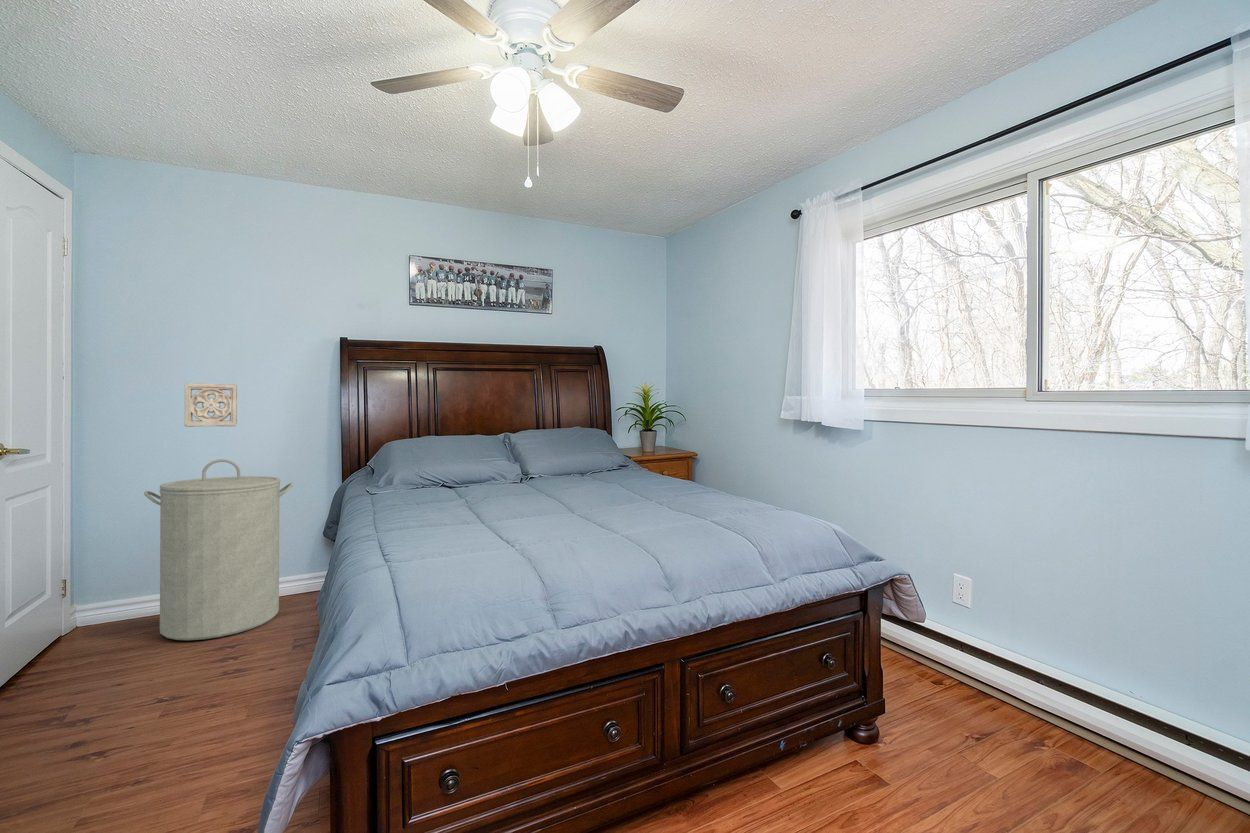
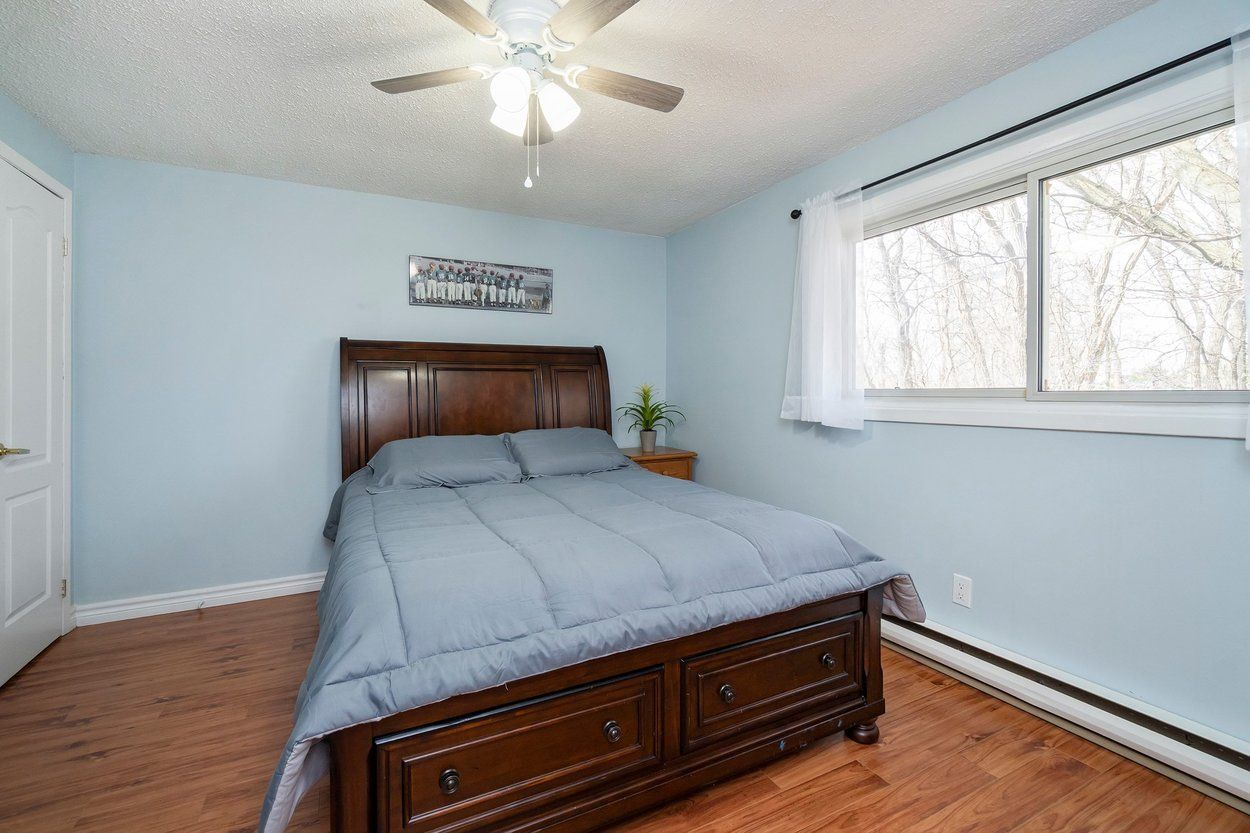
- laundry hamper (222, 540)
- wall ornament (210, 404)
